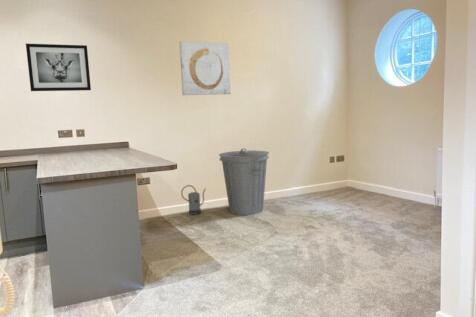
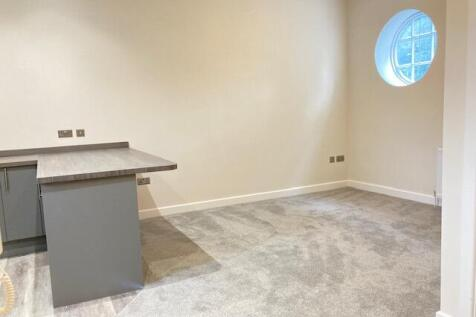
- wall art (205, 68)
- watering can (194, 198)
- trash can (245, 179)
- wall art (59, 67)
